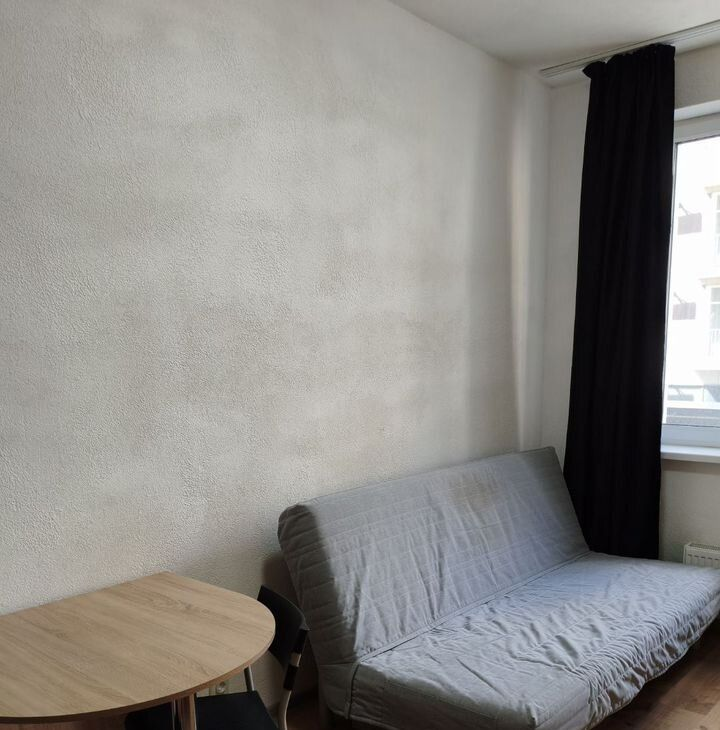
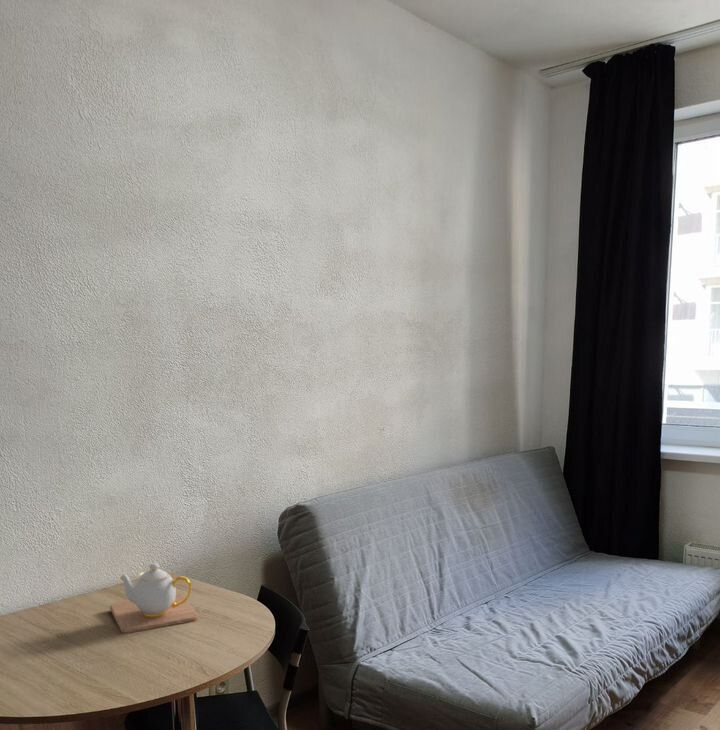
+ teapot (153, 587)
